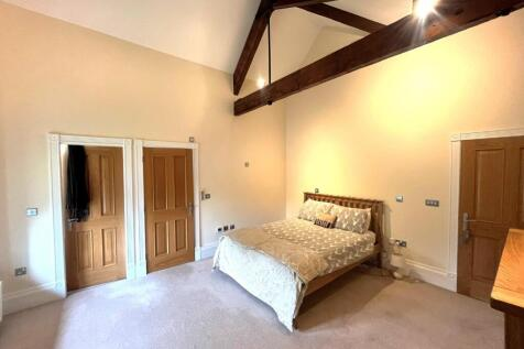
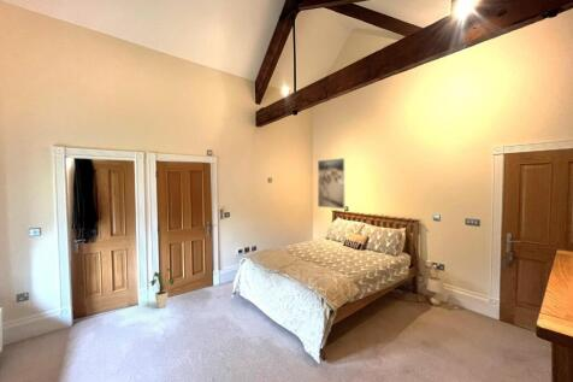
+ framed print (330, 183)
+ house plant (163, 287)
